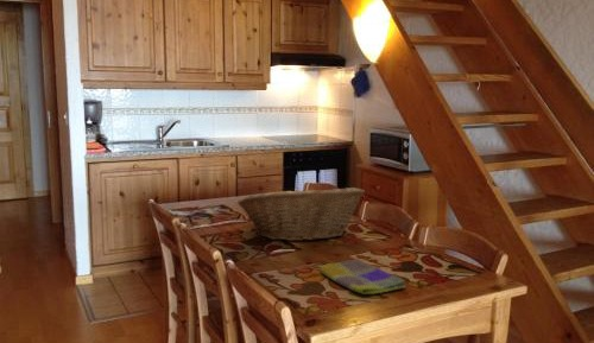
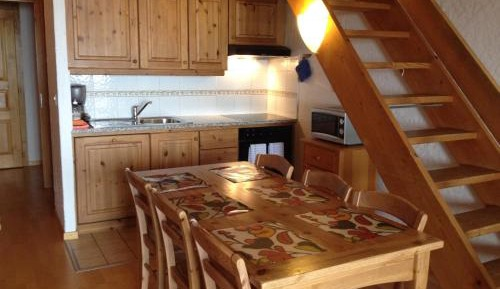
- dish towel (360, 275)
- fruit basket (301, 208)
